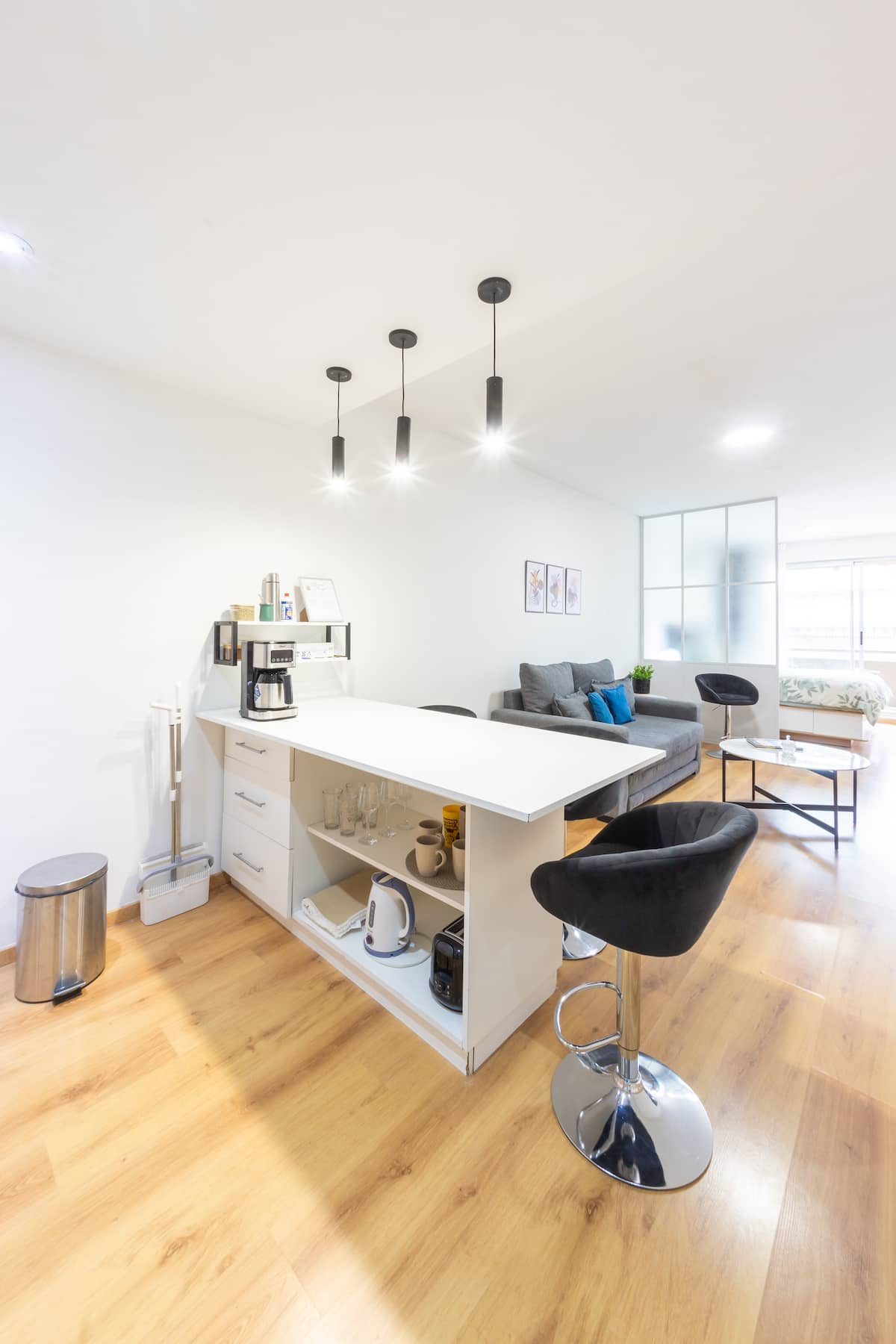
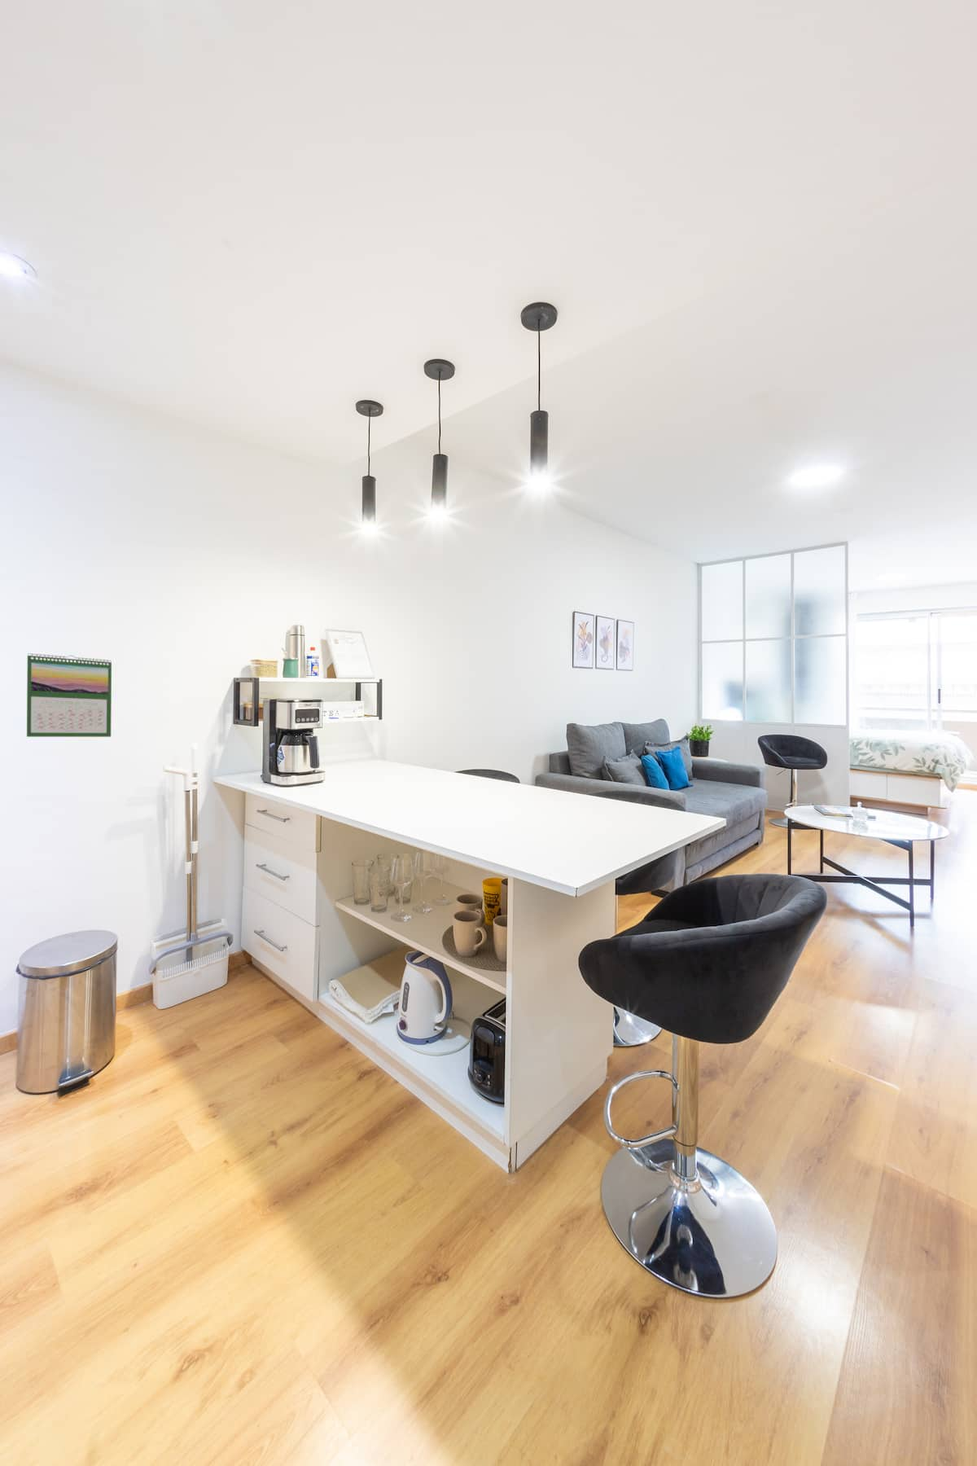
+ calendar (71, 696)
